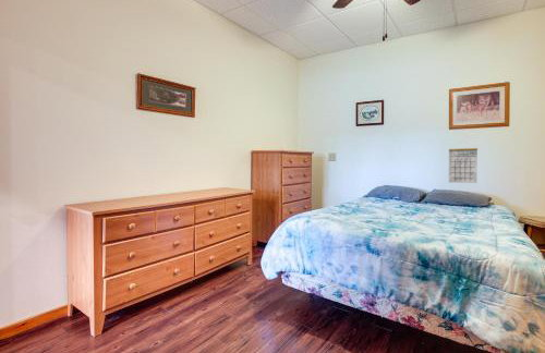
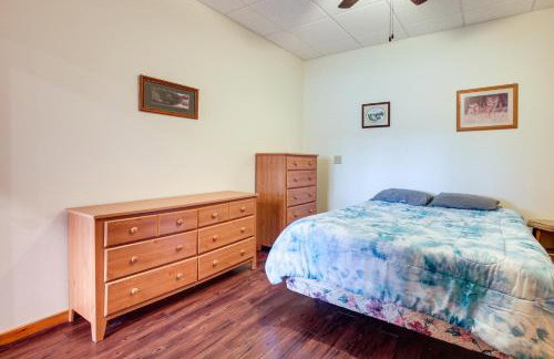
- calendar (462, 161)
